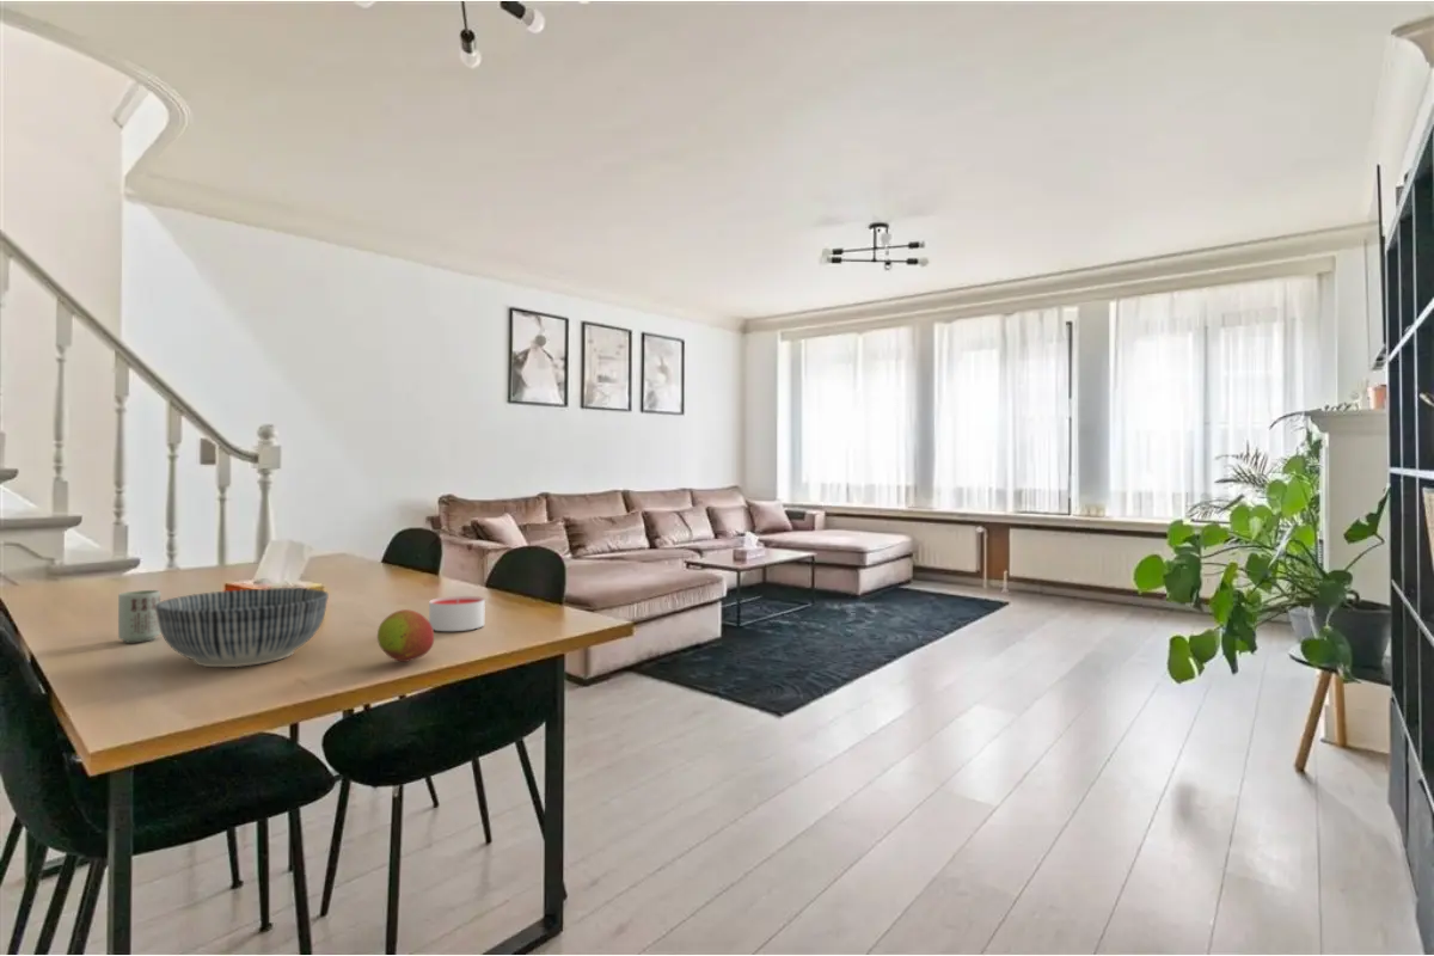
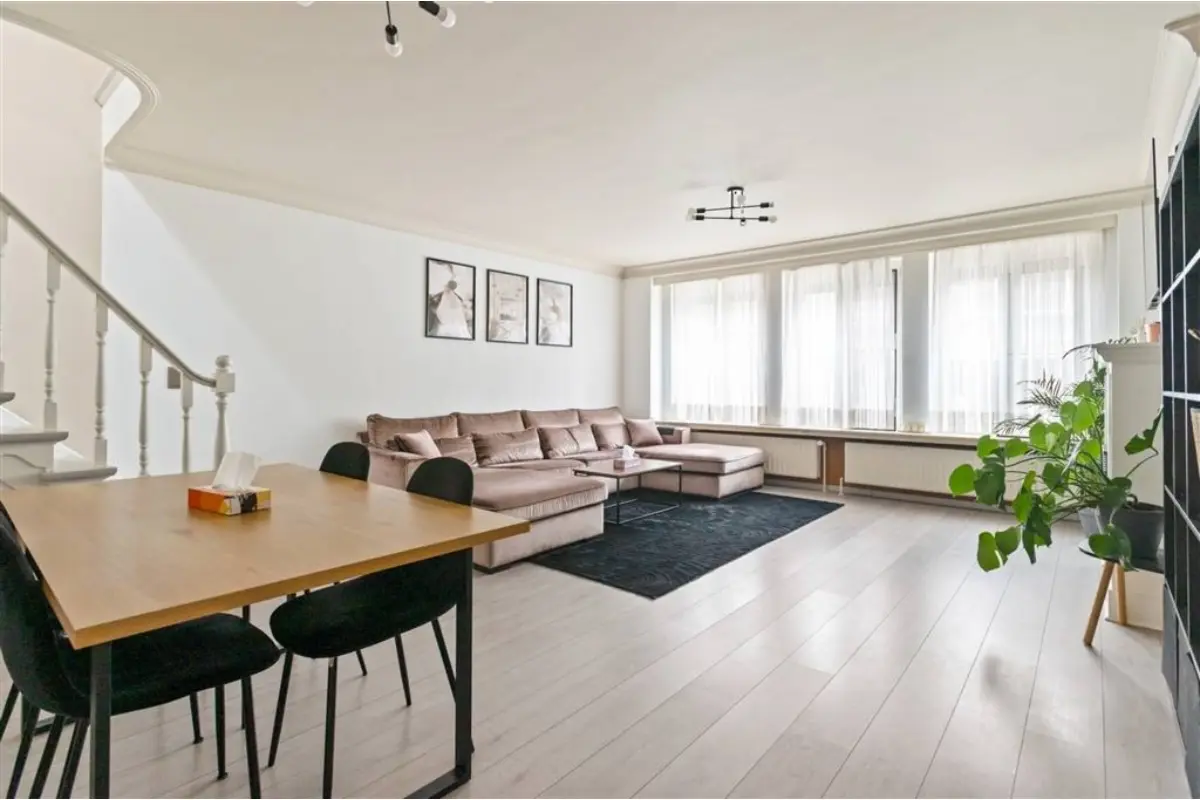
- candle (456, 612)
- cup (139, 615)
- bowl (245, 627)
- fruit (405, 636)
